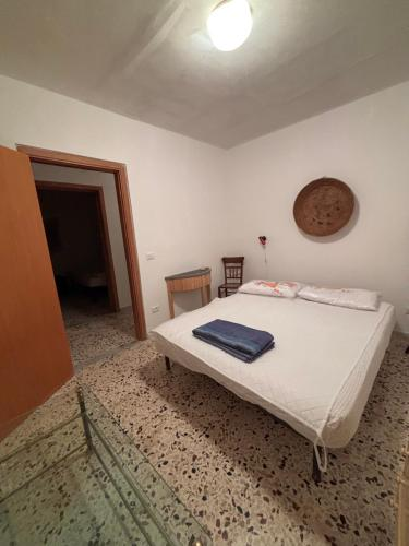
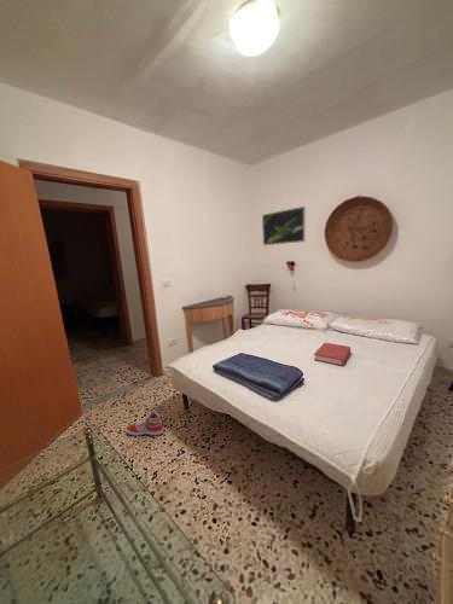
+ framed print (281, 227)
+ hardback book (332, 353)
+ sneaker (144, 422)
